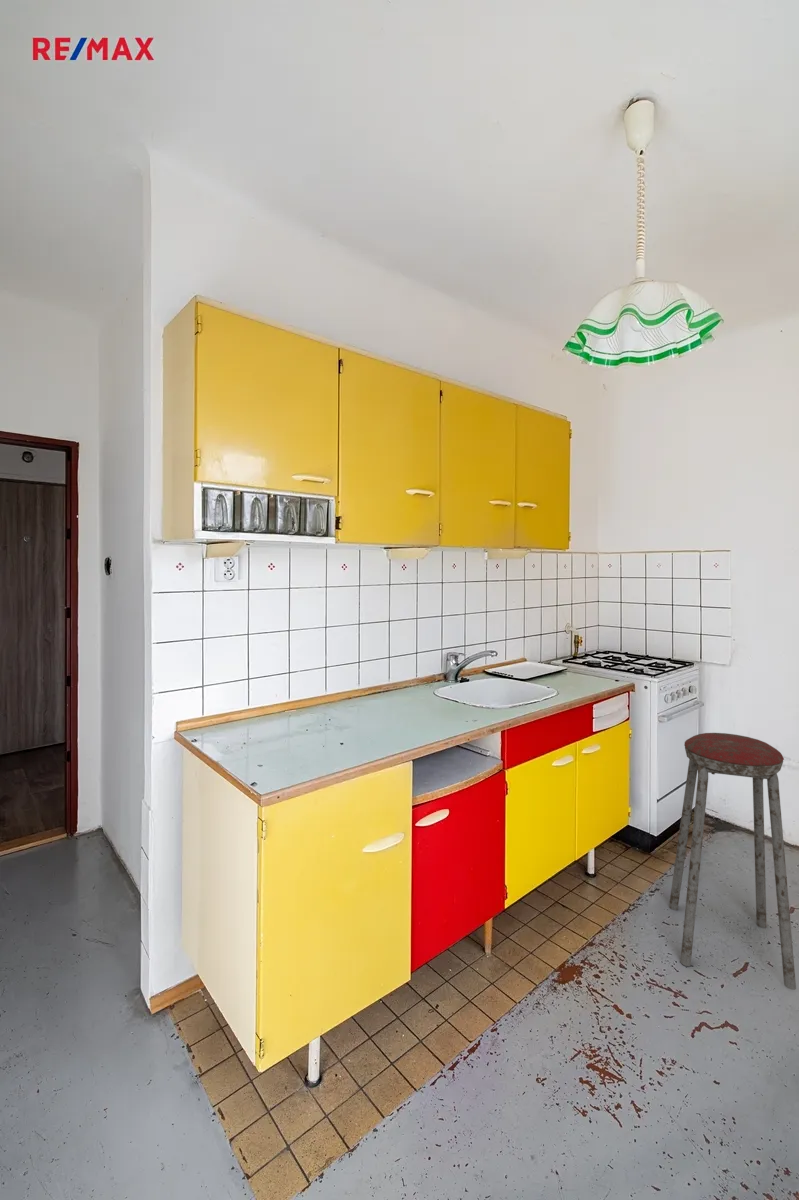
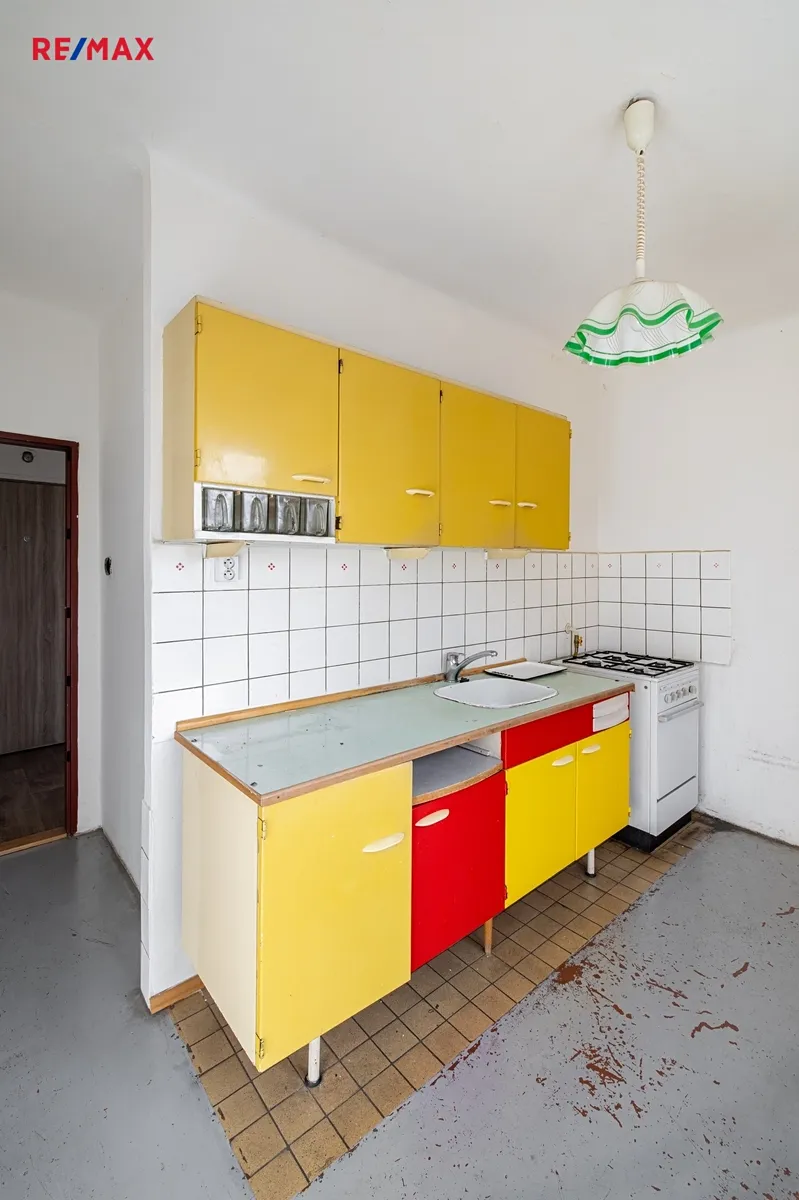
- music stool (754, 842)
